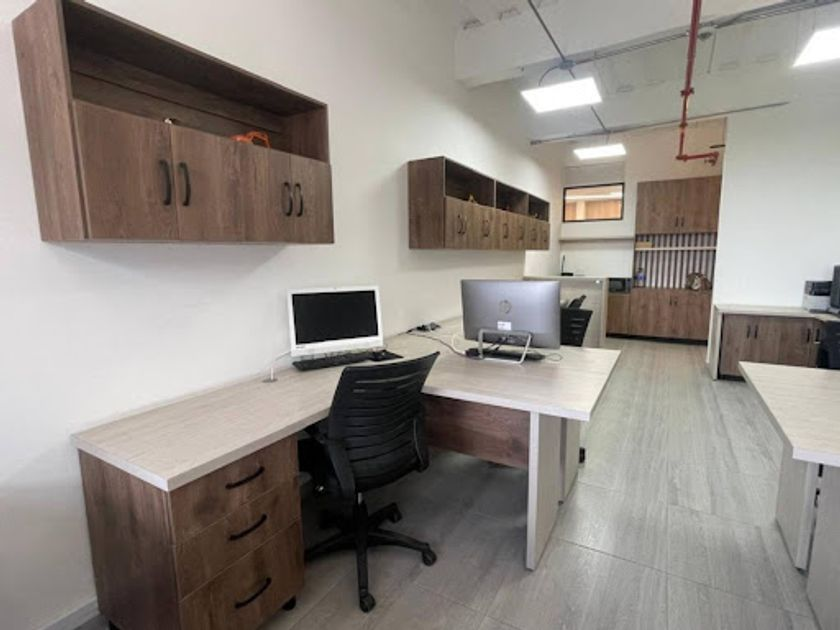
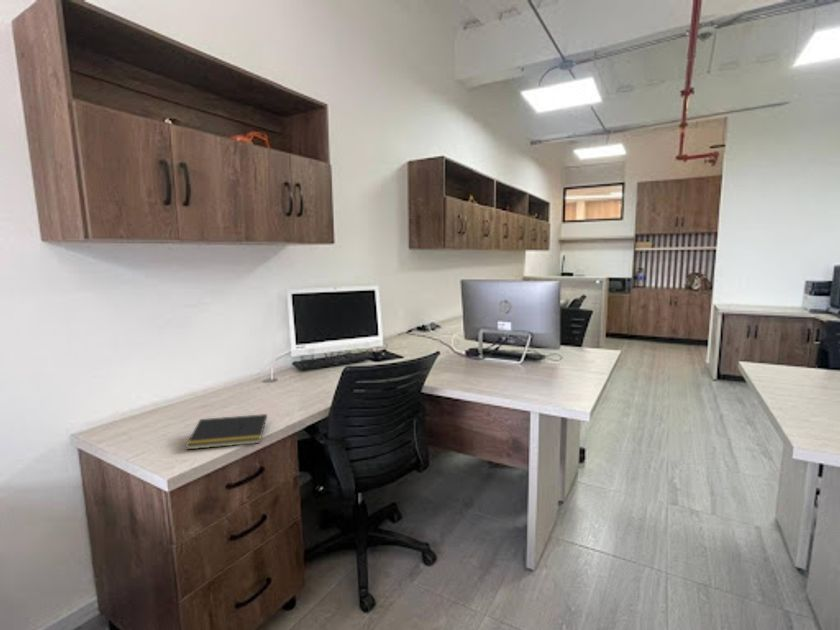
+ notepad (229, 430)
